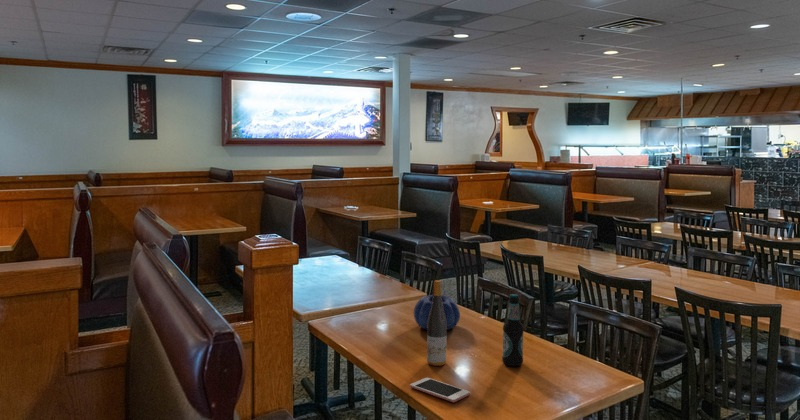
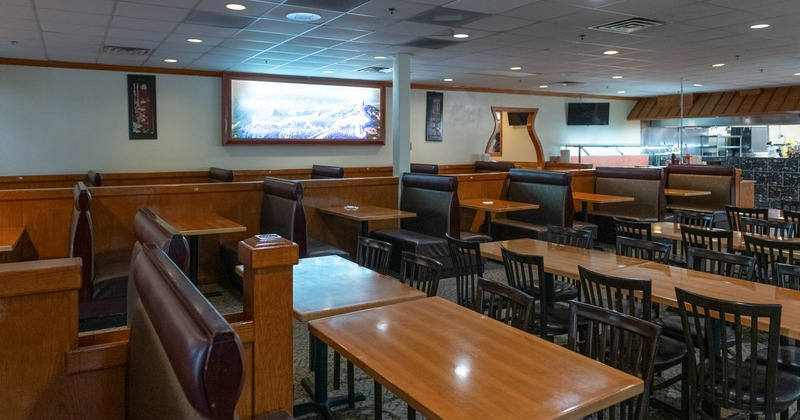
- bottle (513, 329)
- wine bottle (437, 321)
- cell phone (439, 389)
- decorative bowl (430, 311)
